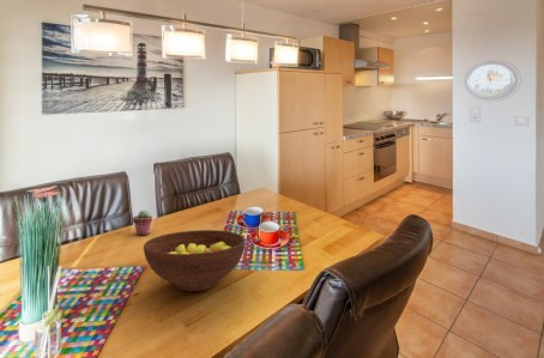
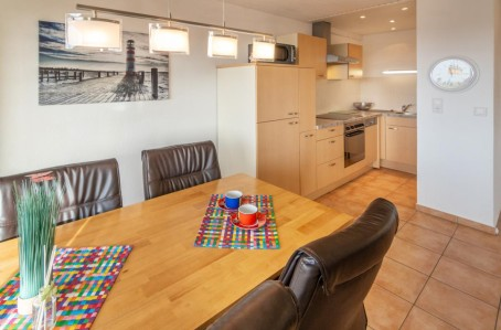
- potted succulent (143, 222)
- fruit bowl (197, 262)
